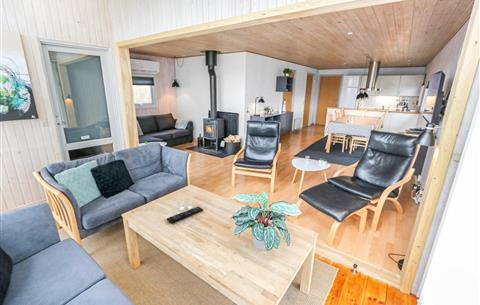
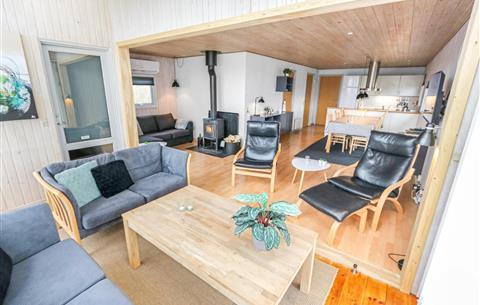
- remote control (185, 214)
